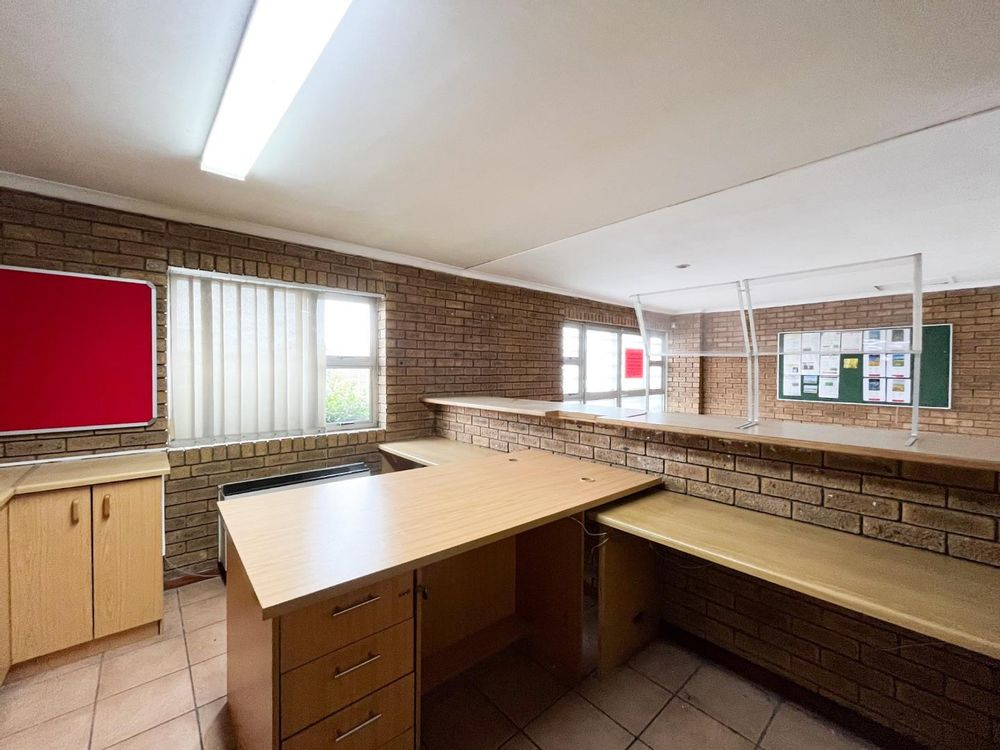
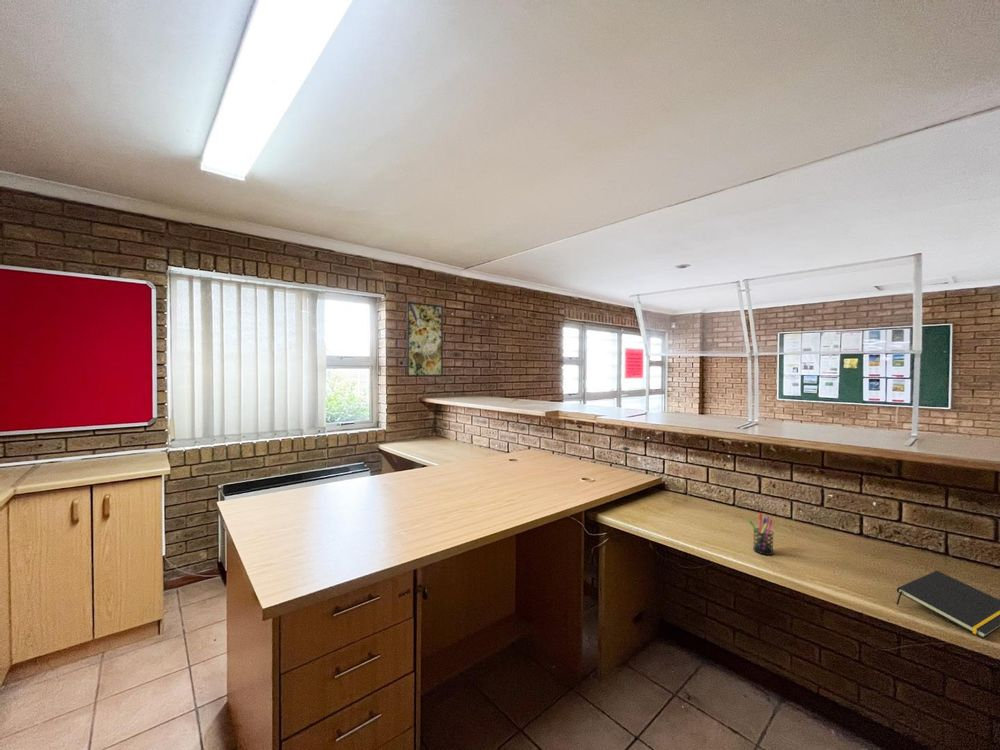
+ pen holder (760, 533)
+ notepad (957, 600)
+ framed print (425, 340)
